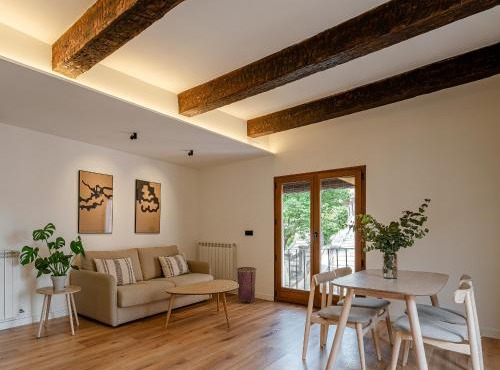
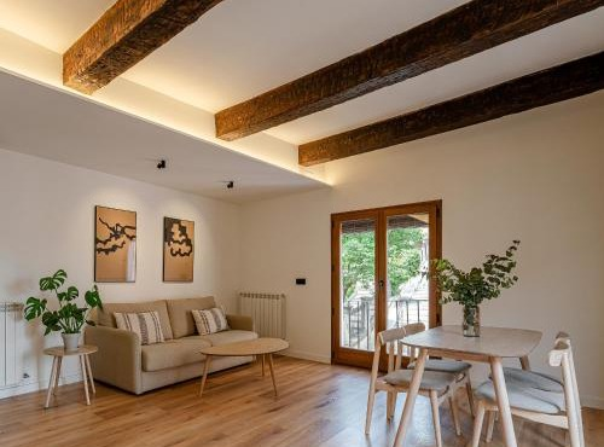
- woven basket (246, 285)
